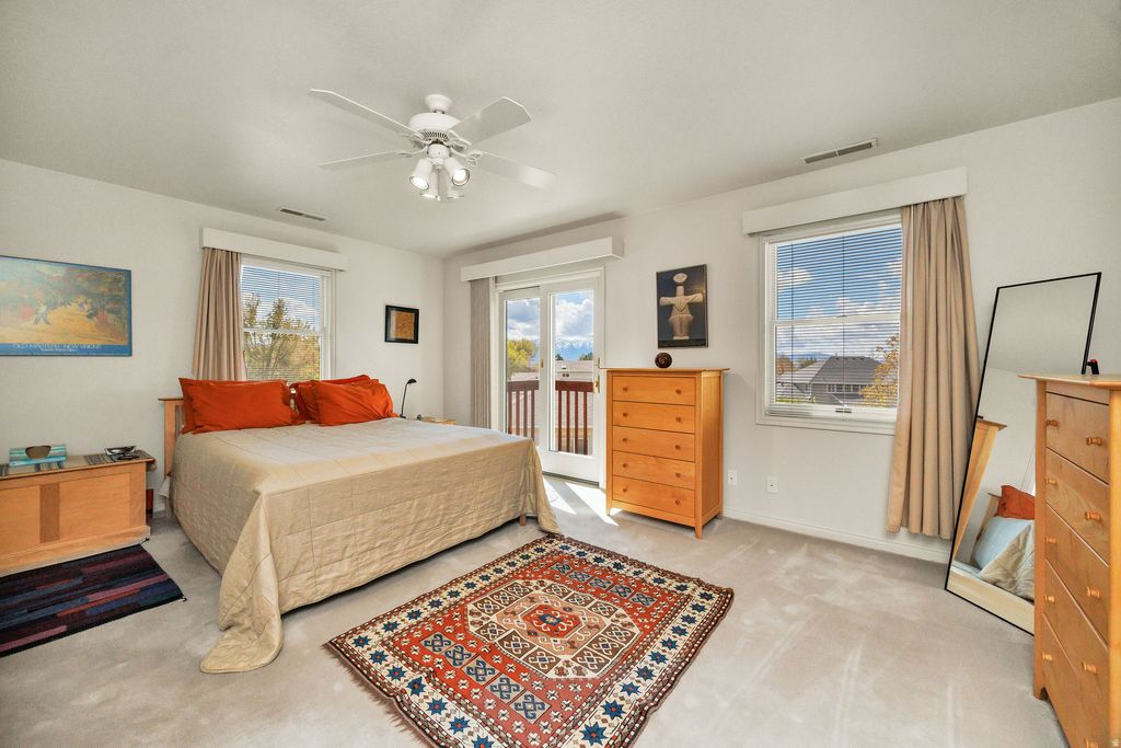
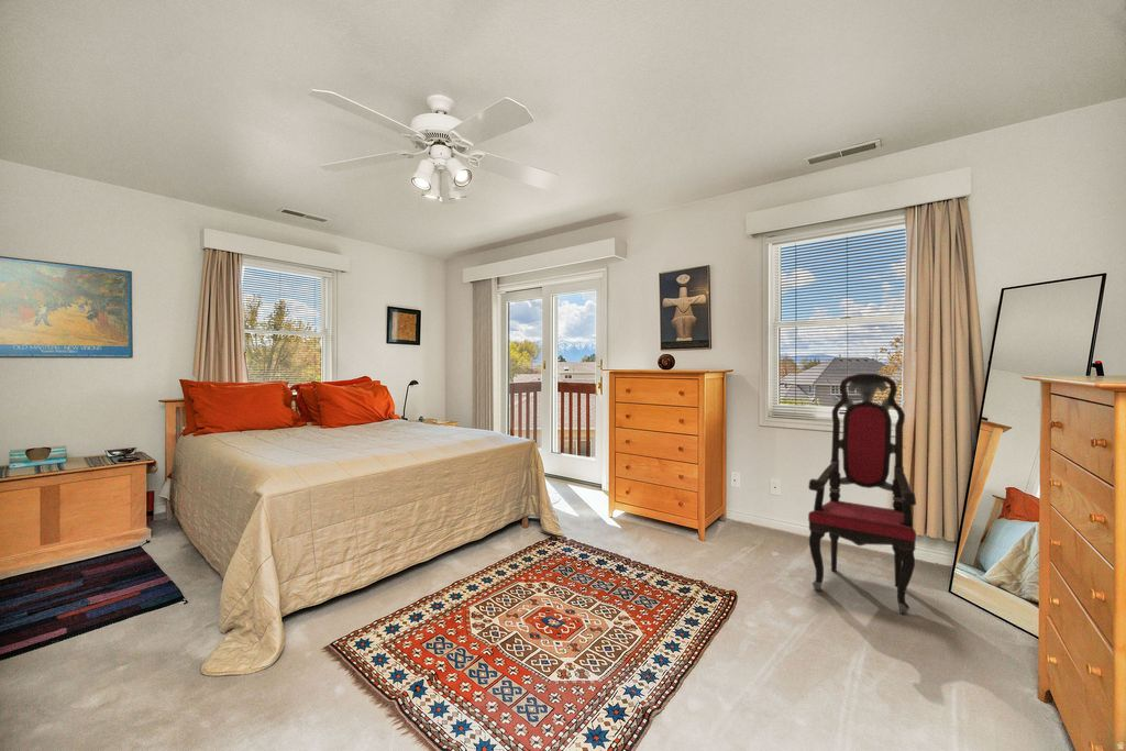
+ armchair (862, 482)
